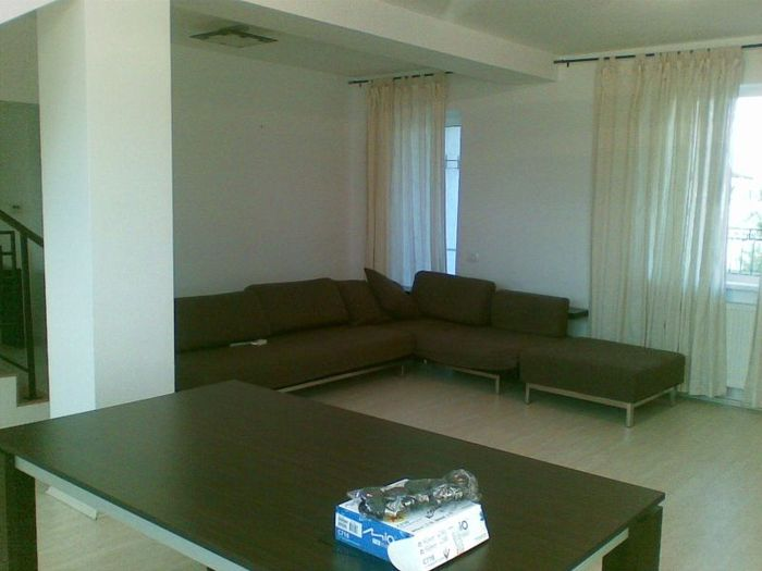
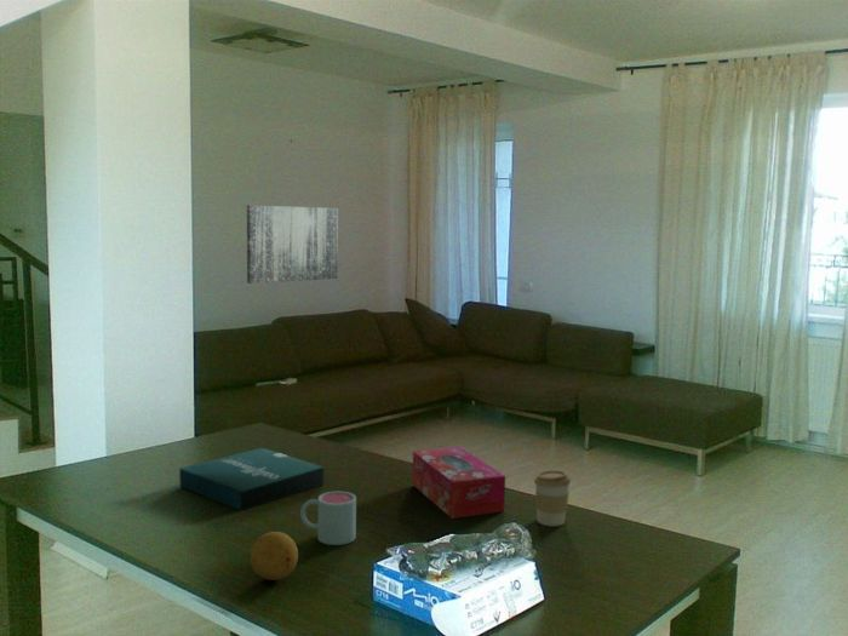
+ coffee cup (551, 497)
+ fruit (274, 555)
+ pizza box (252, 476)
+ wall art (294, 243)
+ tissue box (455, 480)
+ mug (327, 516)
